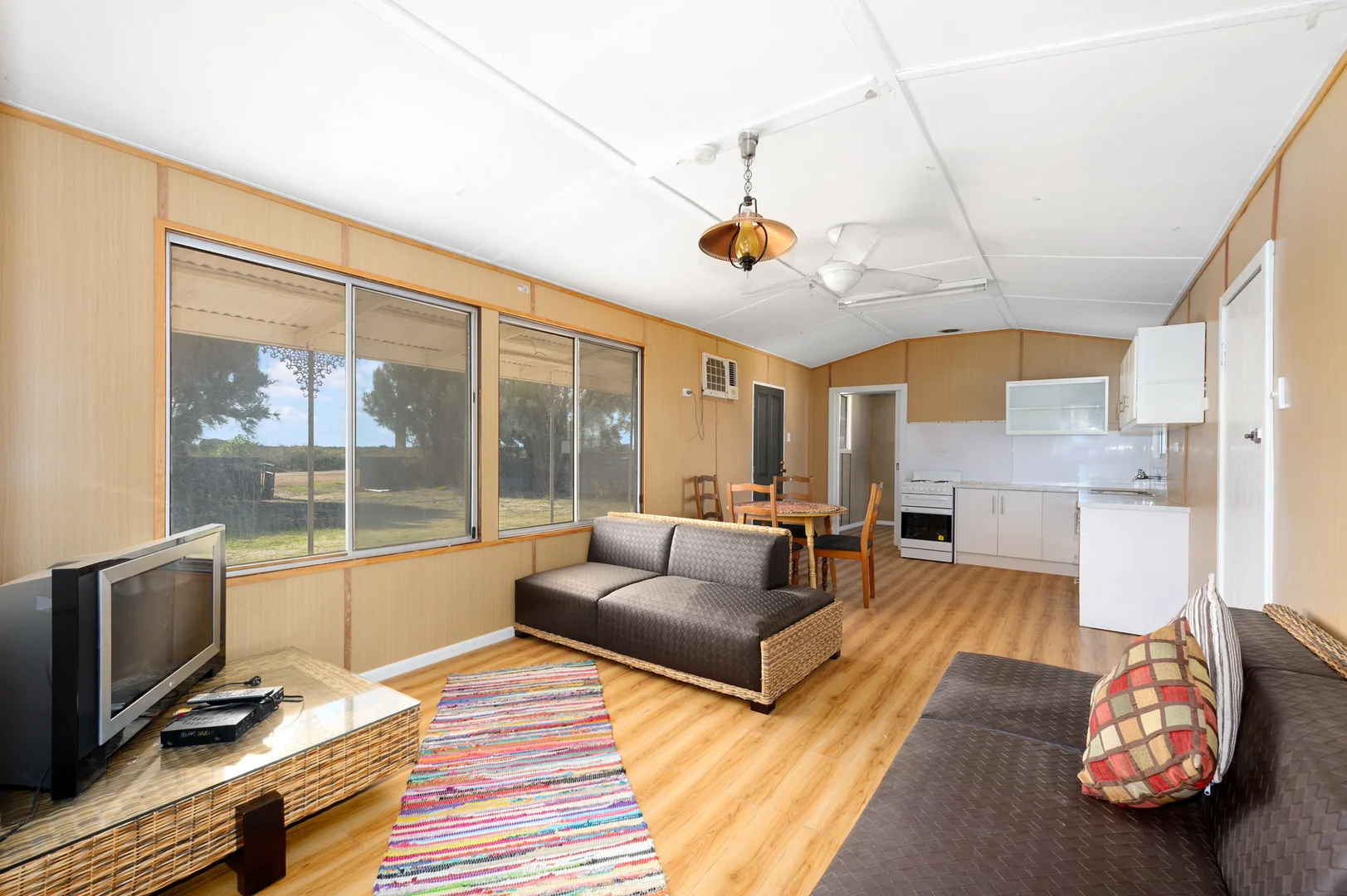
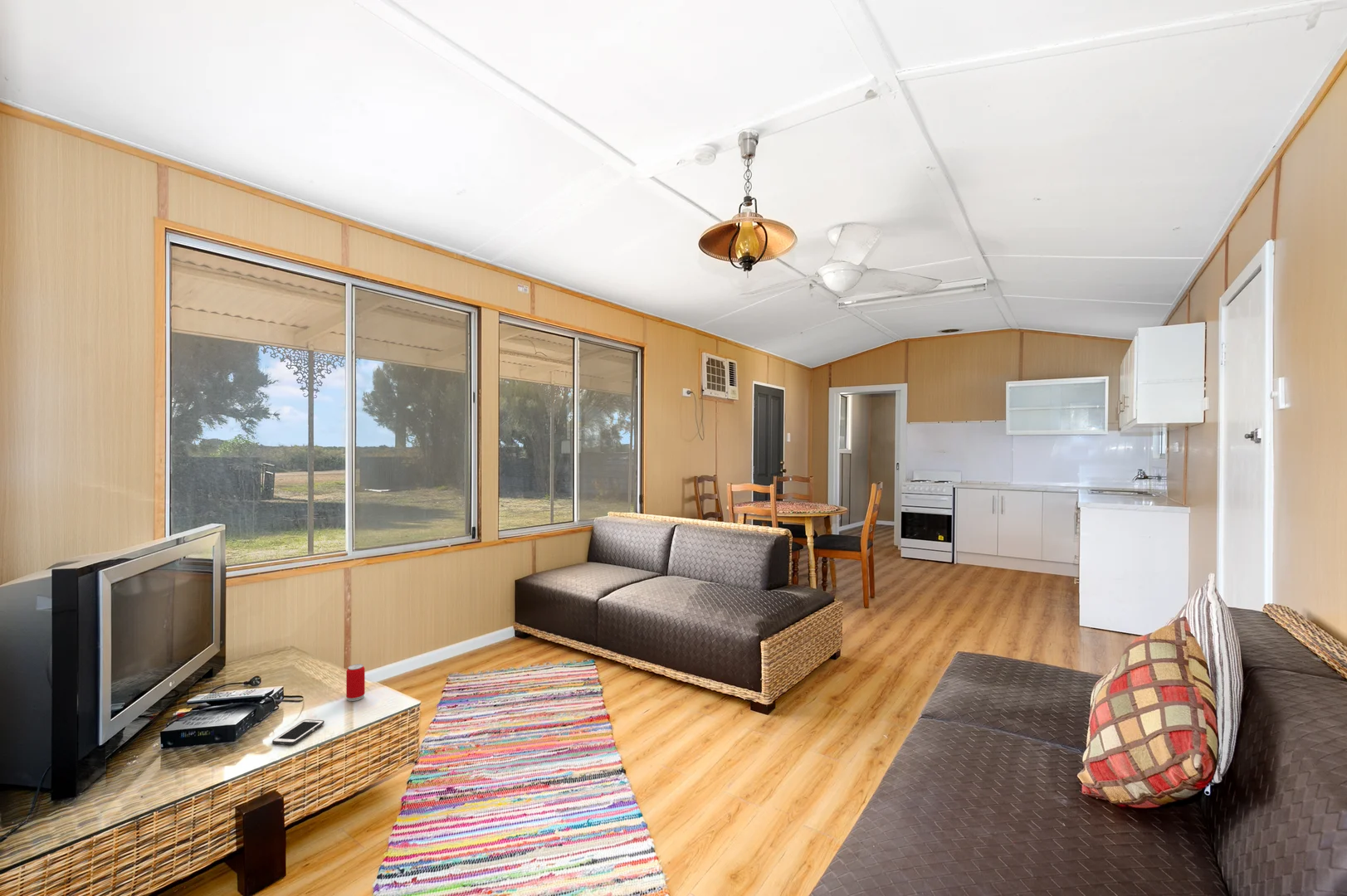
+ beverage can (355, 682)
+ cell phone (299, 732)
